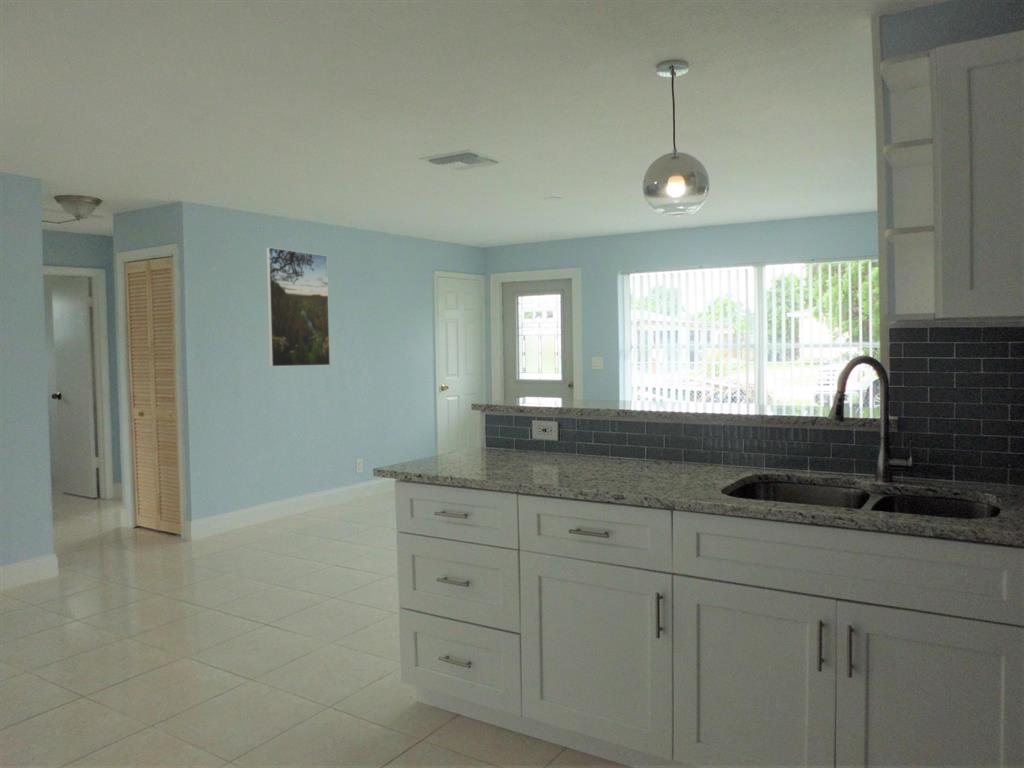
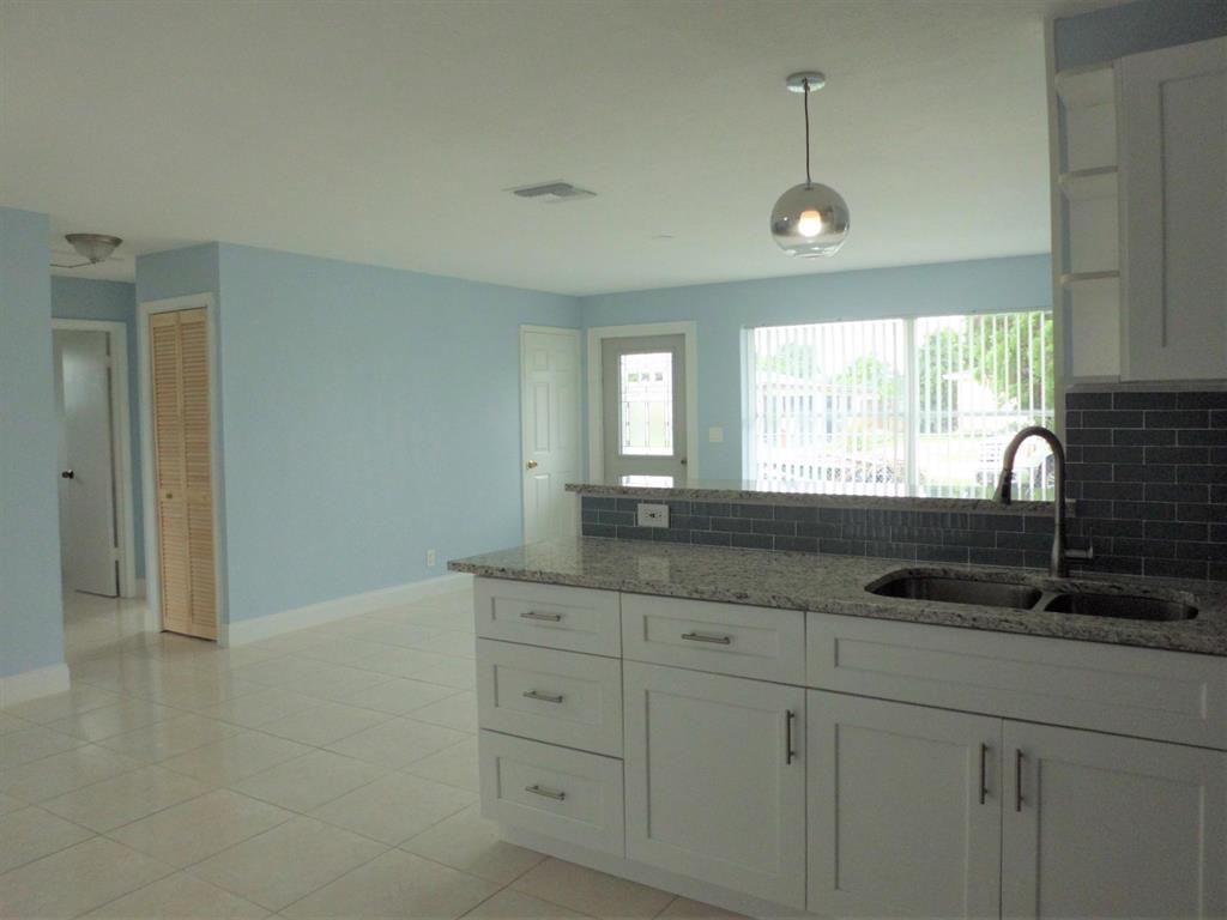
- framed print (299, 309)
